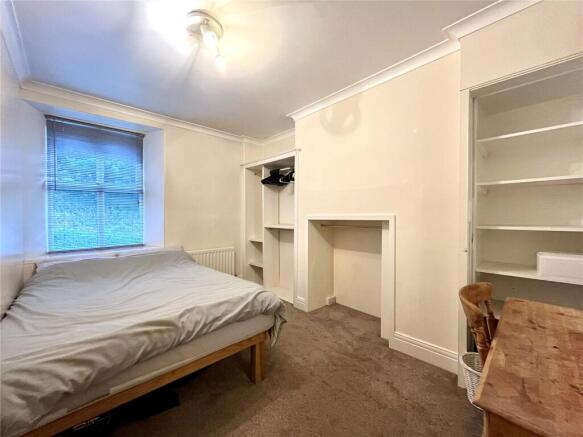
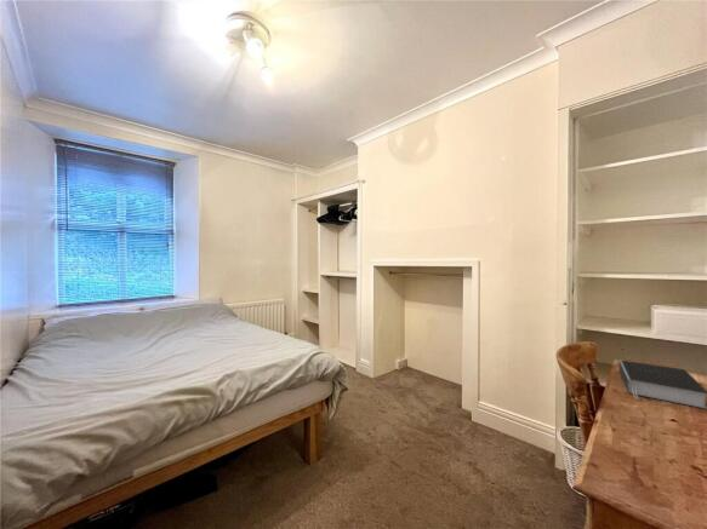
+ book (658, 383)
